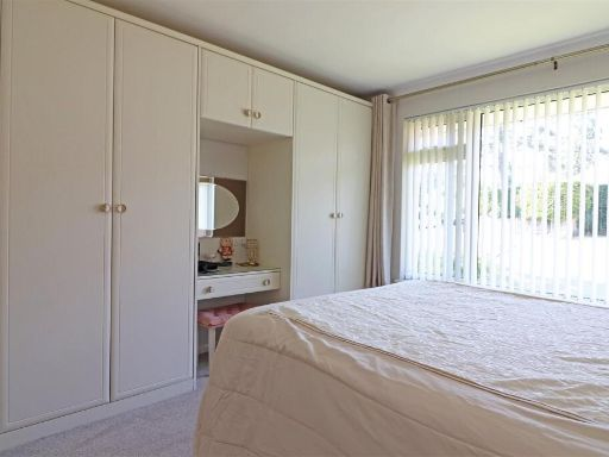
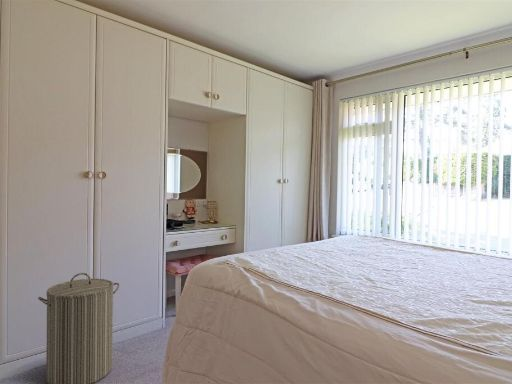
+ laundry hamper (81, 322)
